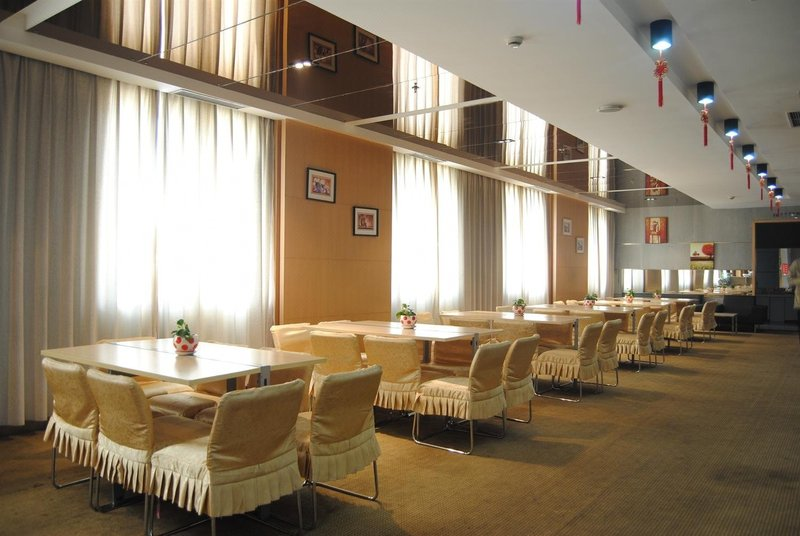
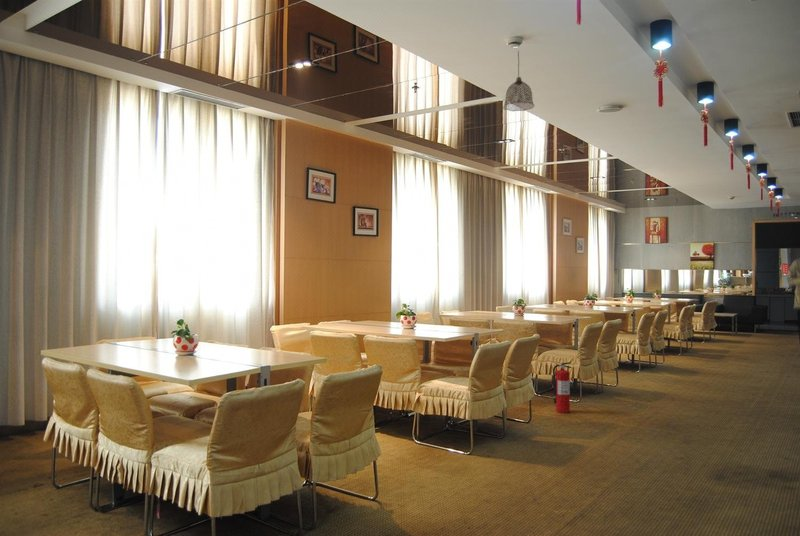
+ pendant lamp (518, 78)
+ fire extinguisher (562, 386)
